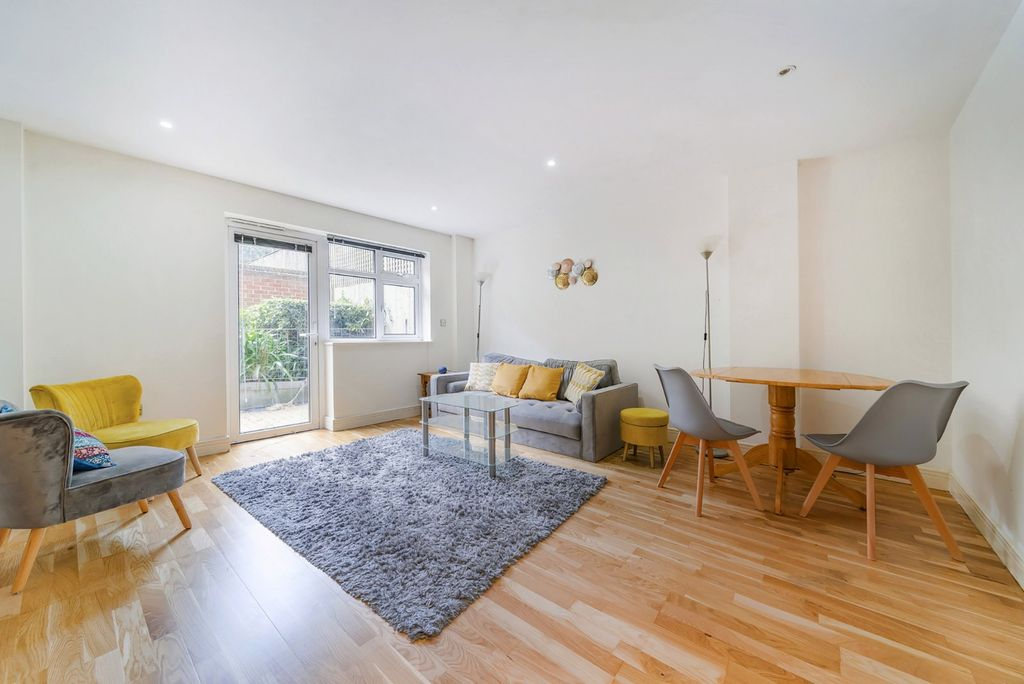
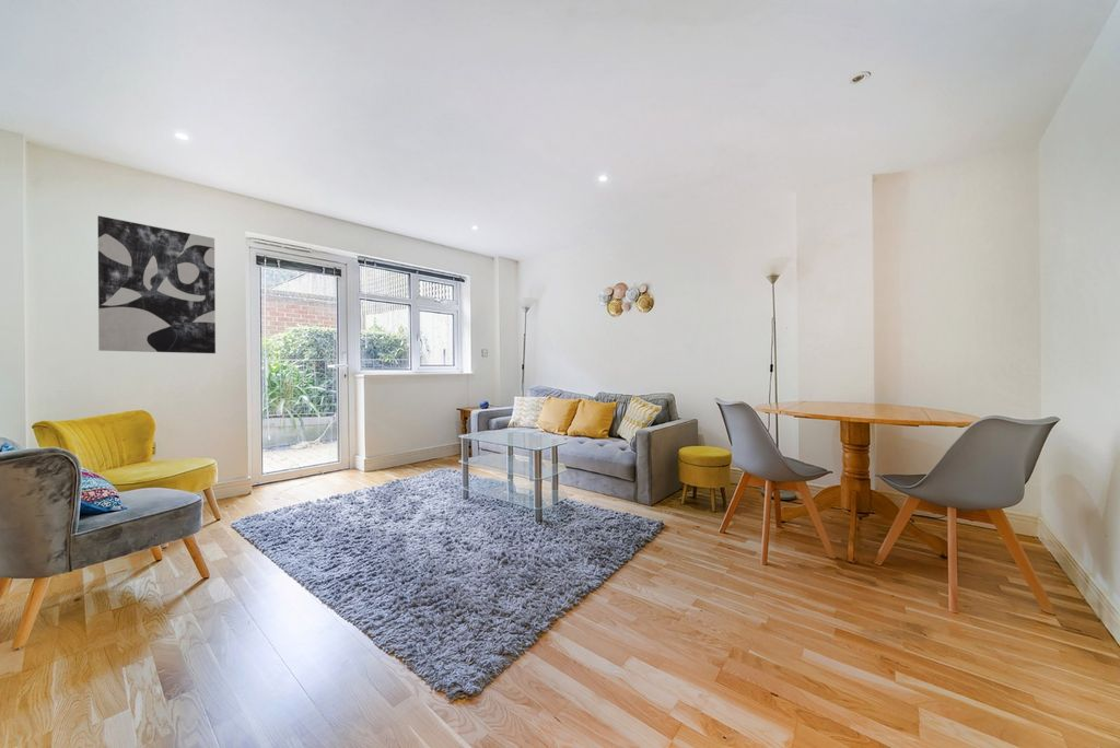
+ wall art (161, 290)
